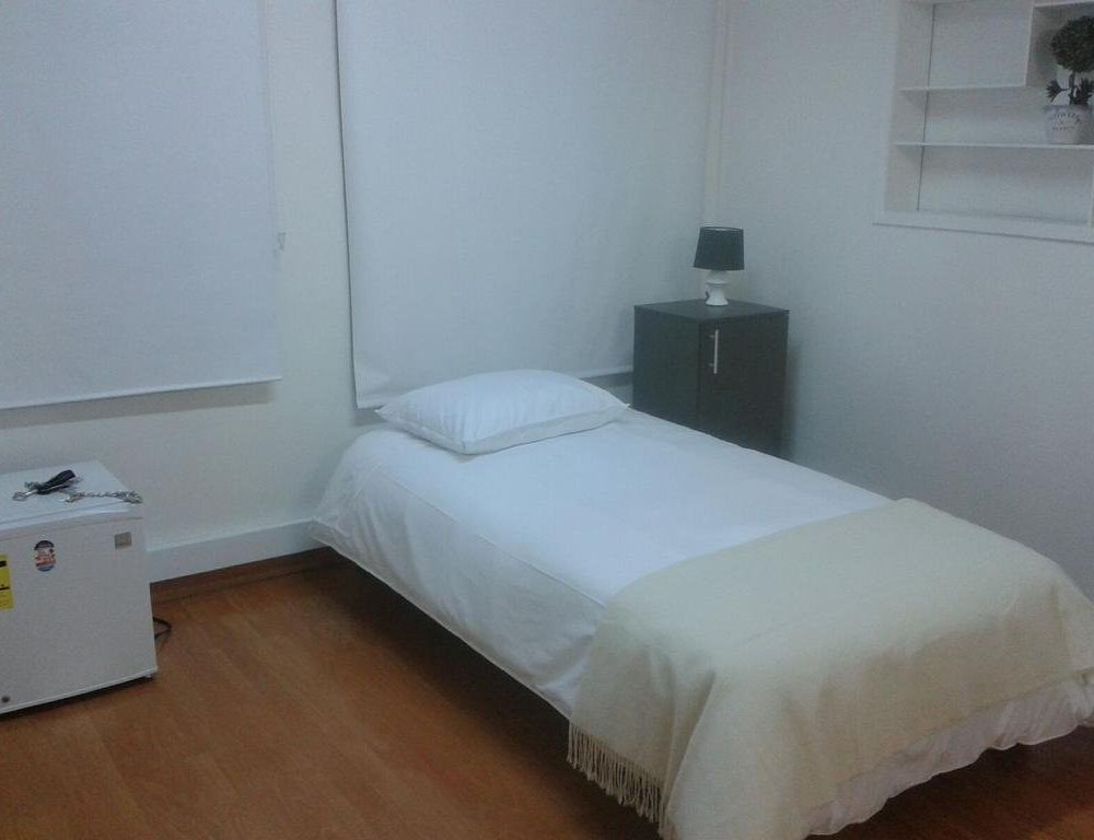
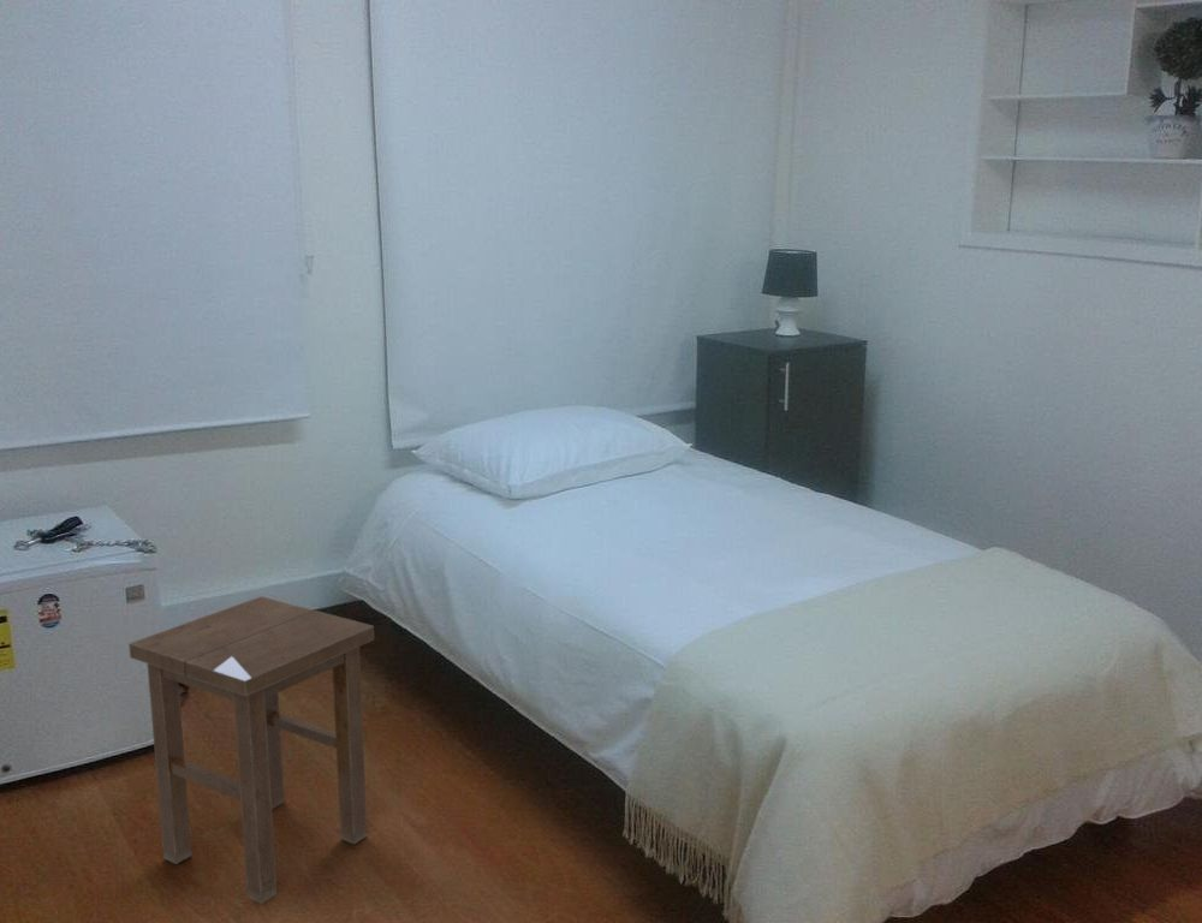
+ stool (261, 743)
